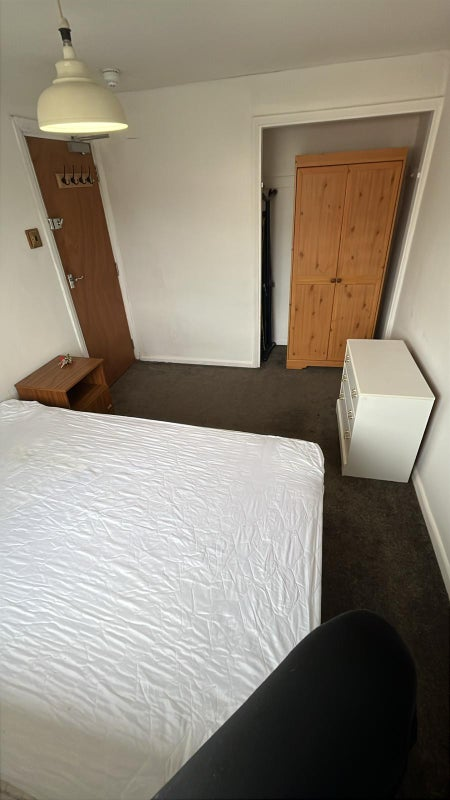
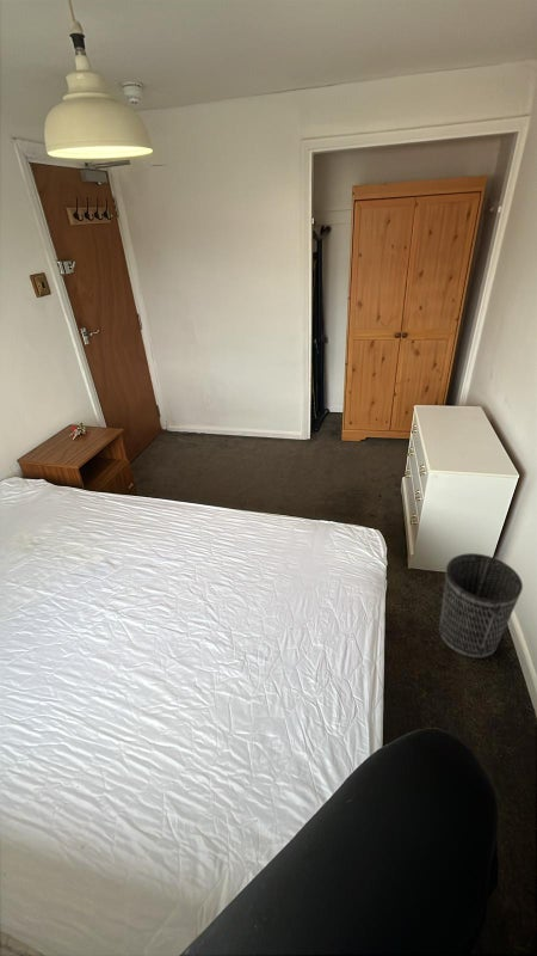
+ wastebasket (475, 607)
